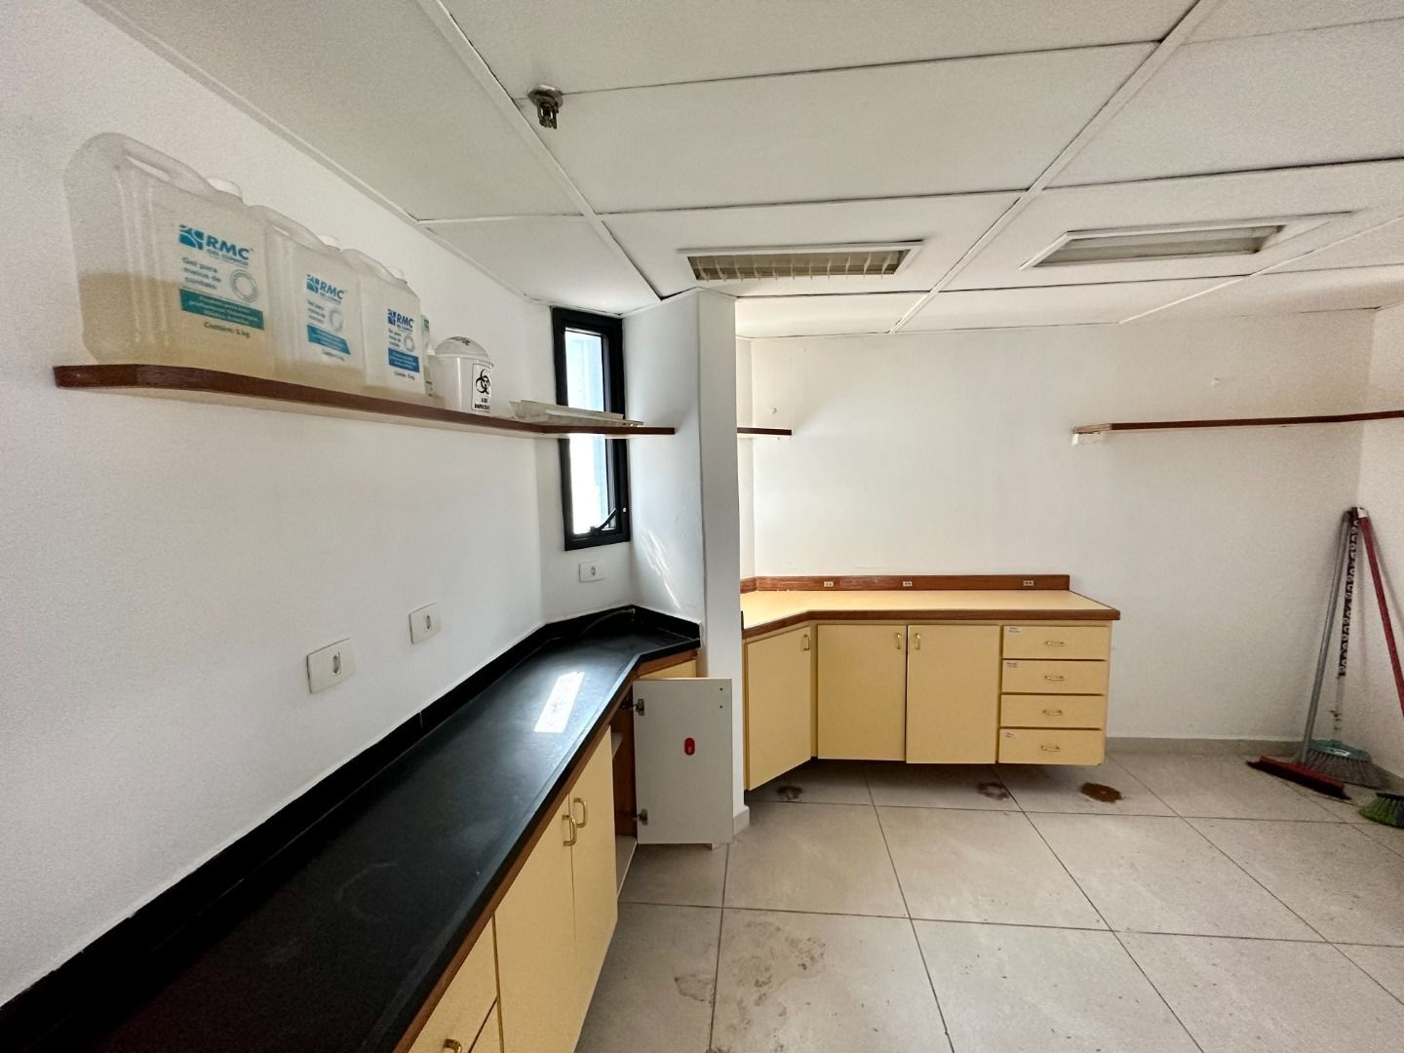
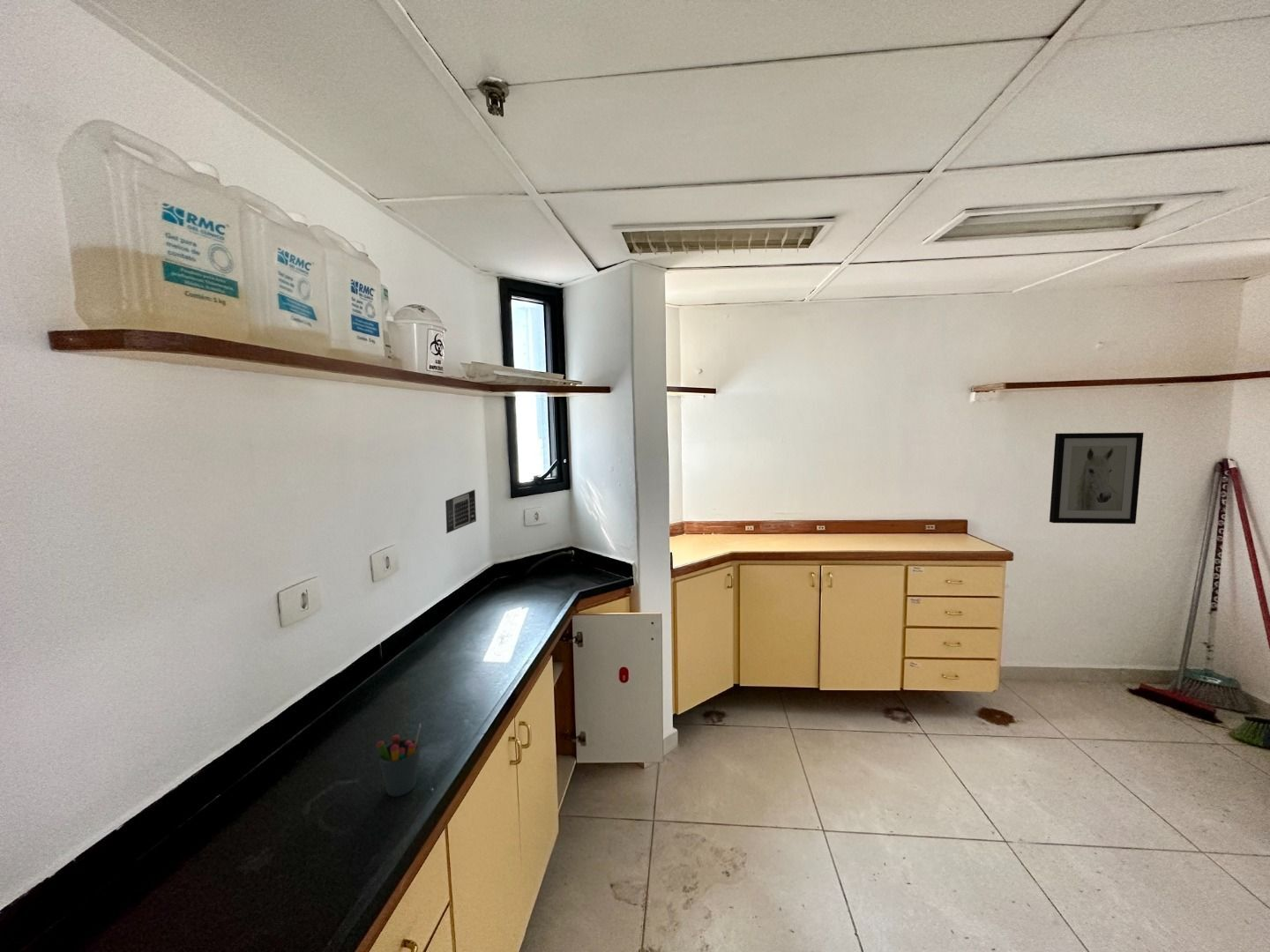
+ wall art (1094, 478)
+ pen holder (400, 759)
+ calendar (461, 509)
